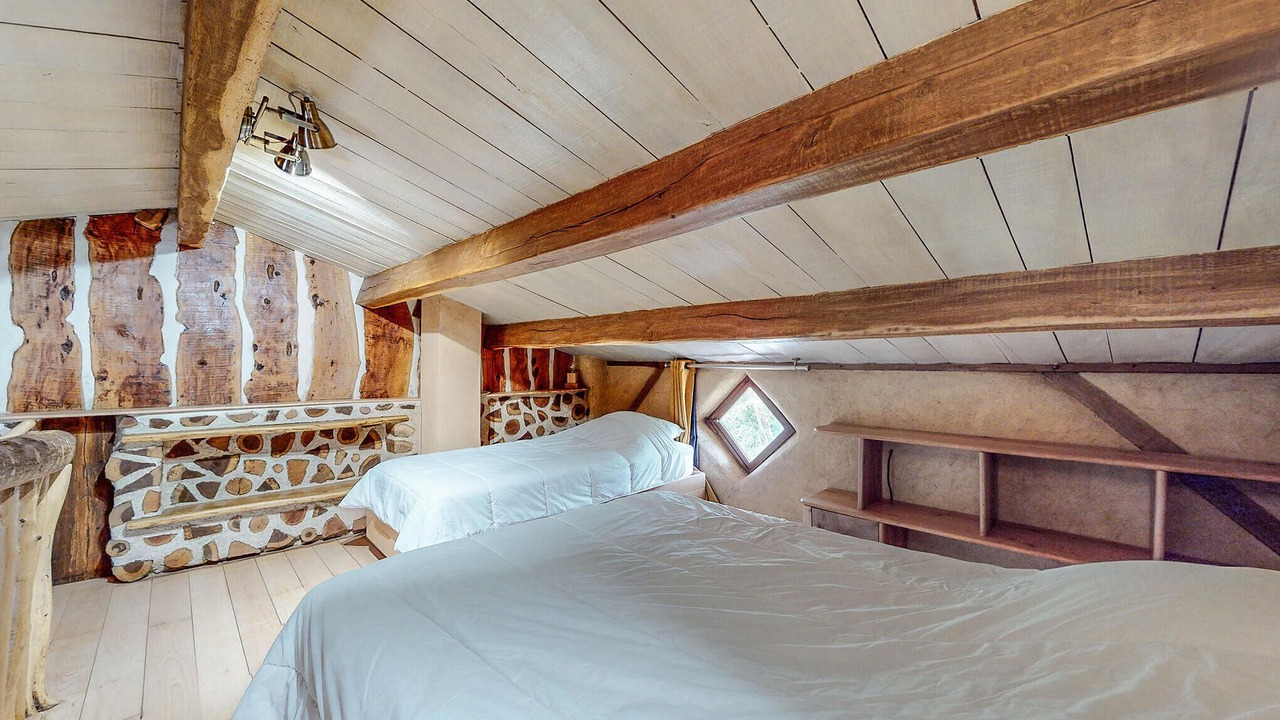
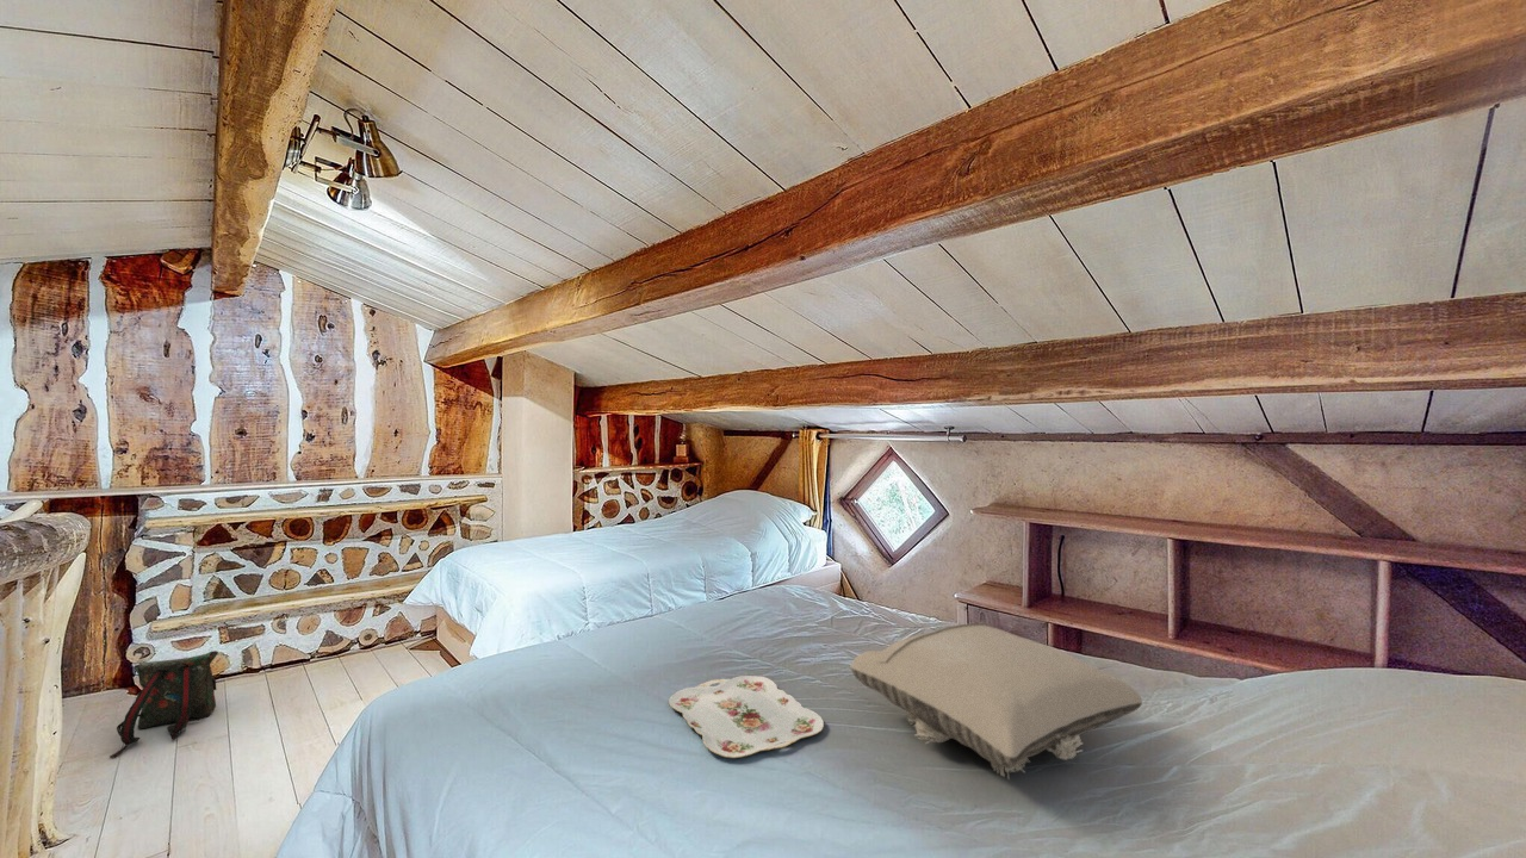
+ pillow (986, 686)
+ serving tray (743, 711)
+ backpack (166, 695)
